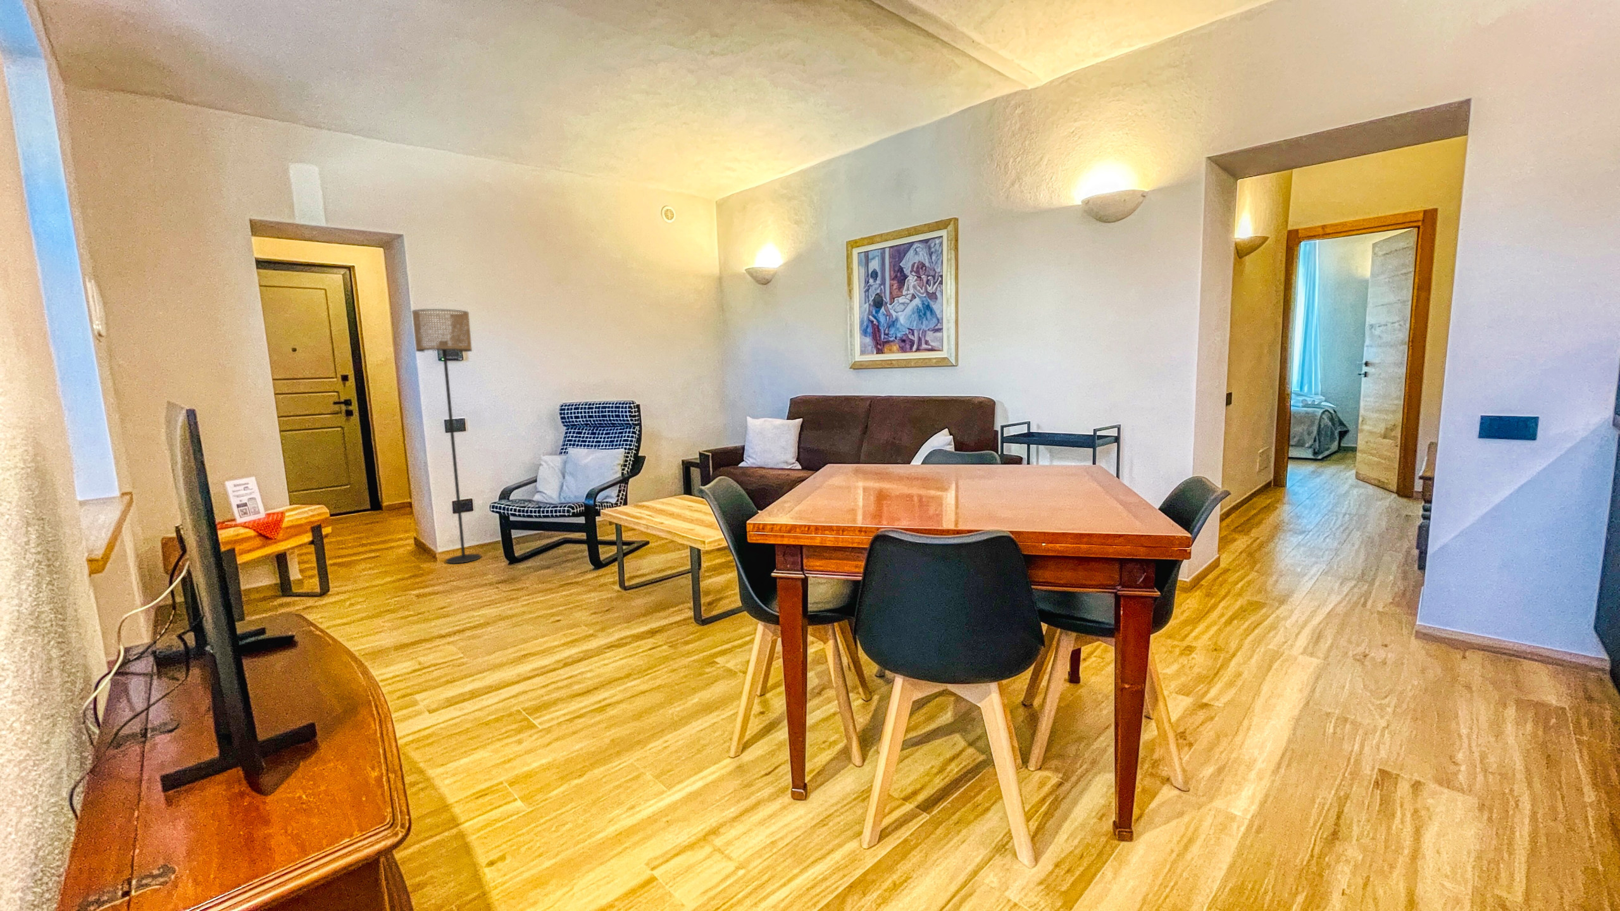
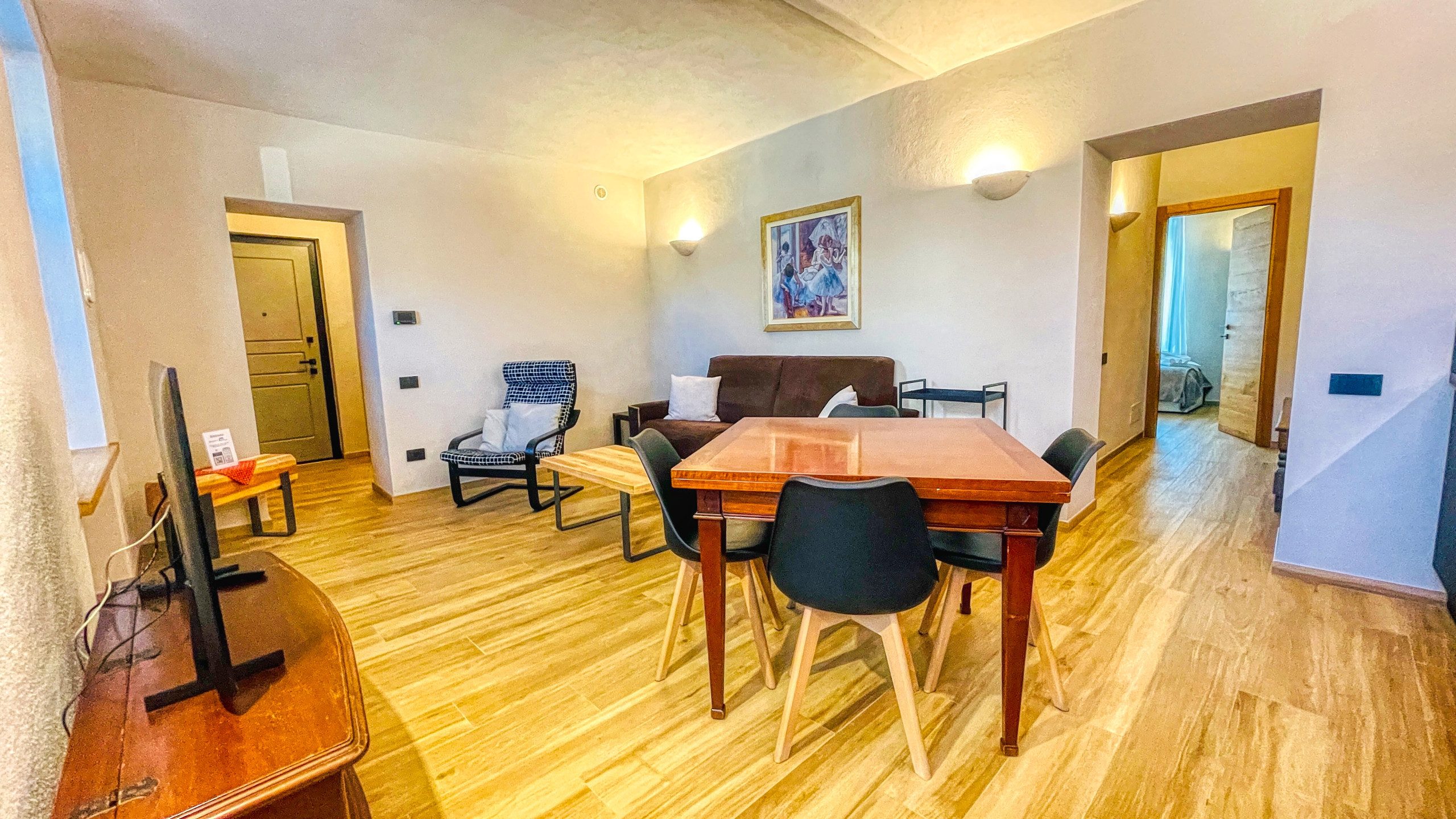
- floor lamp (453, 438)
